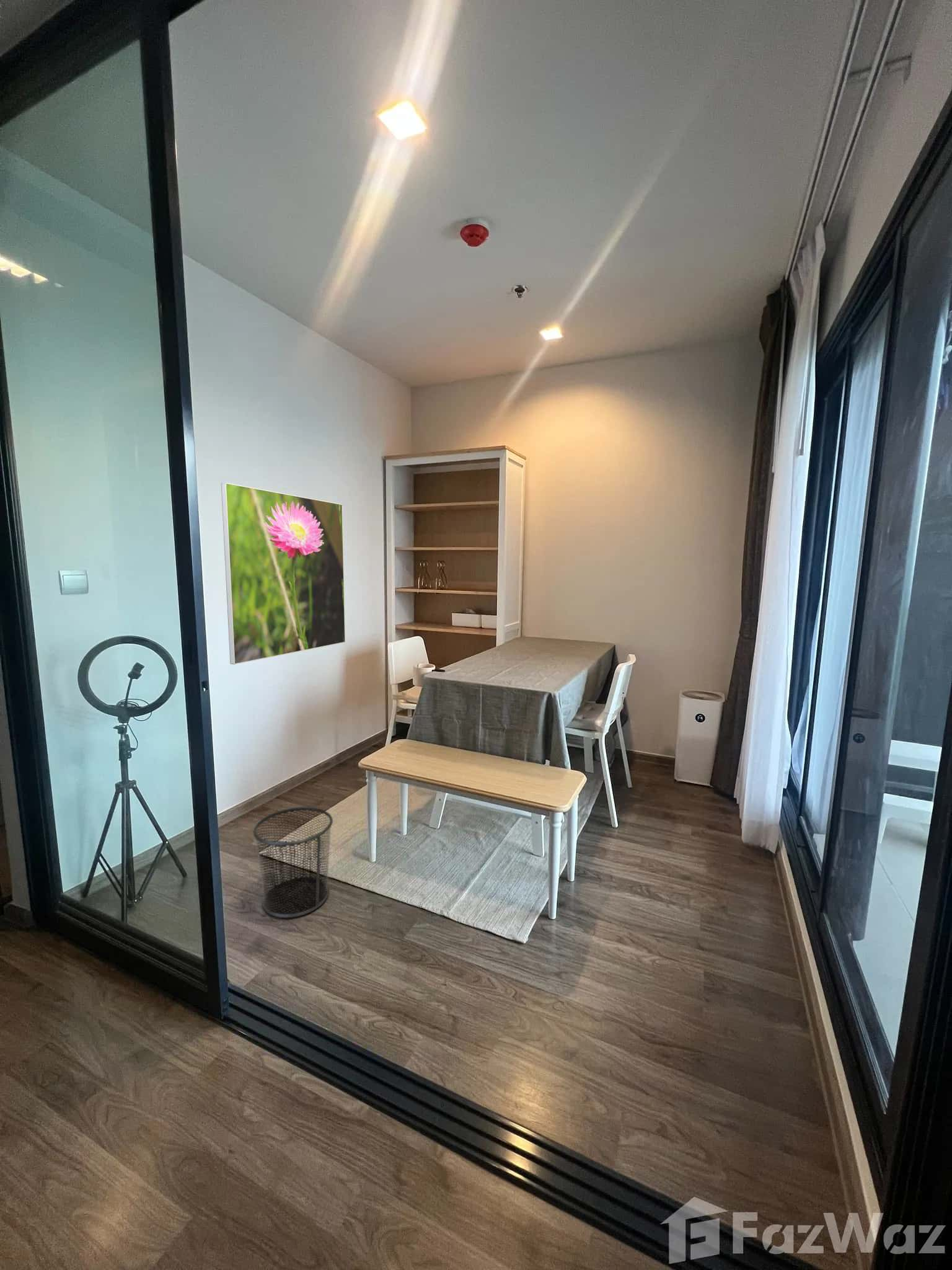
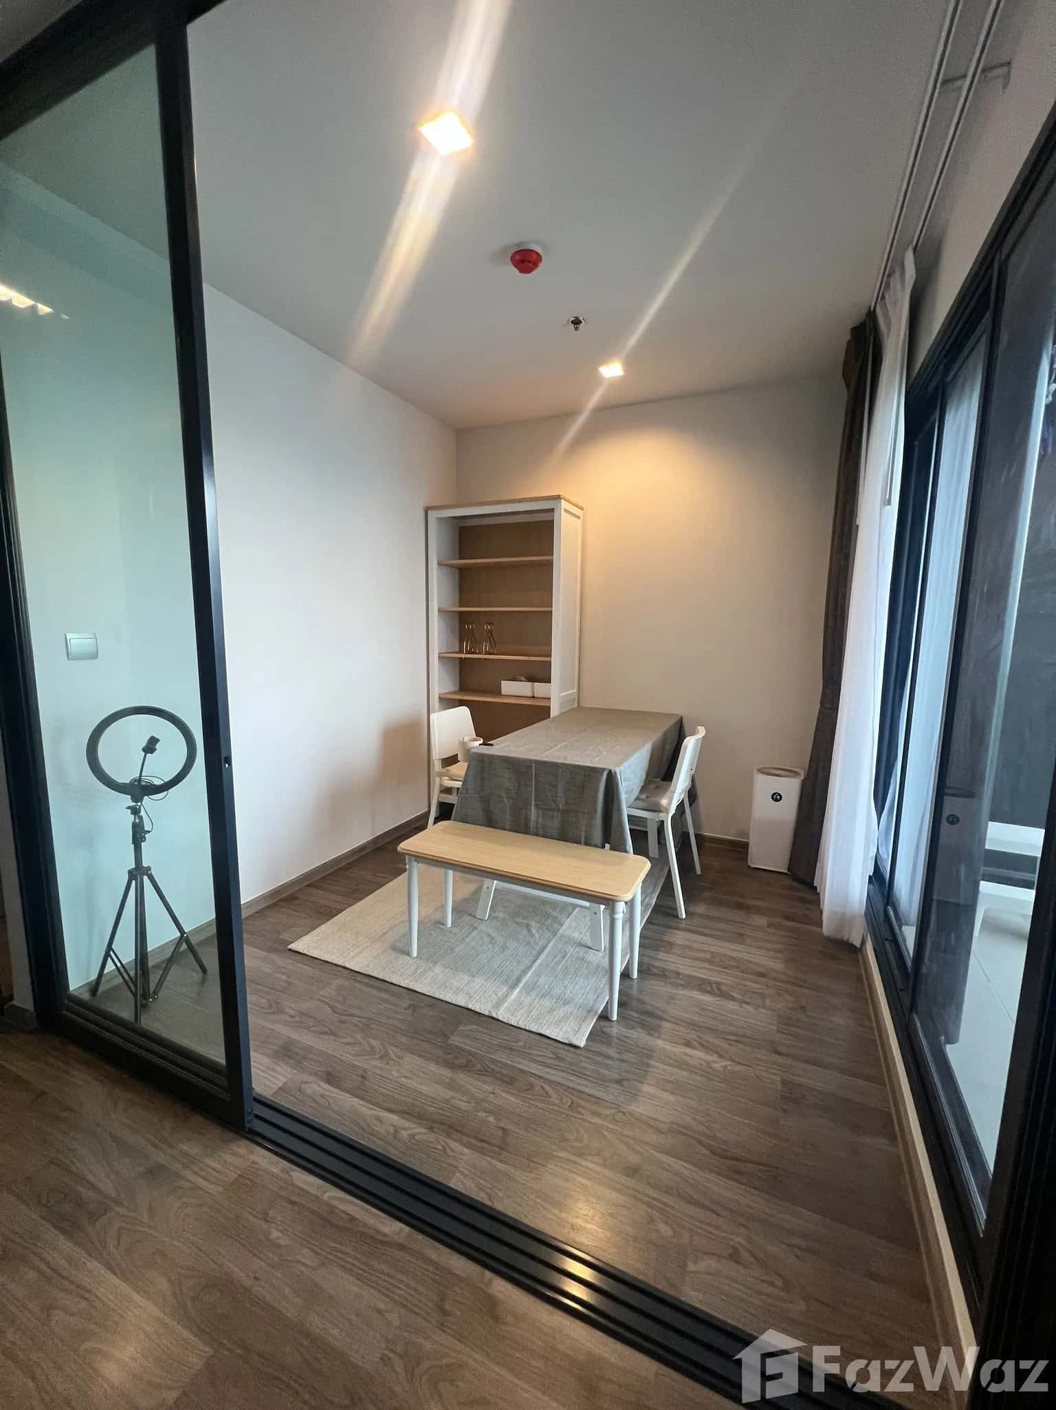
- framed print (293, 575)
- waste bin (294, 861)
